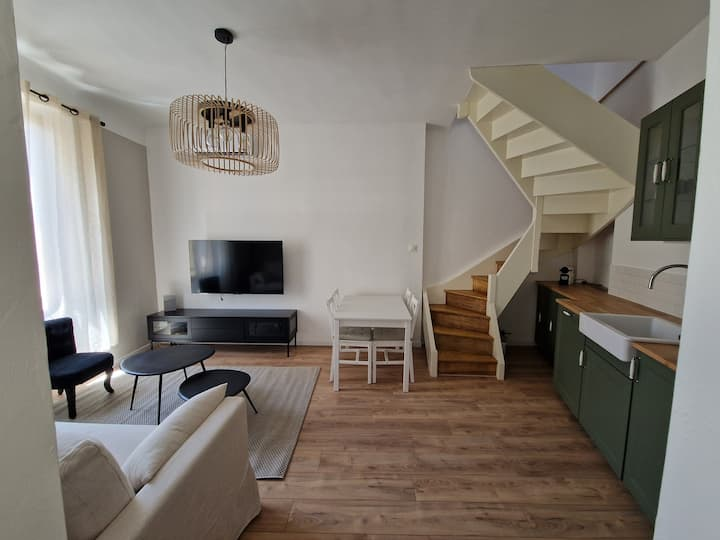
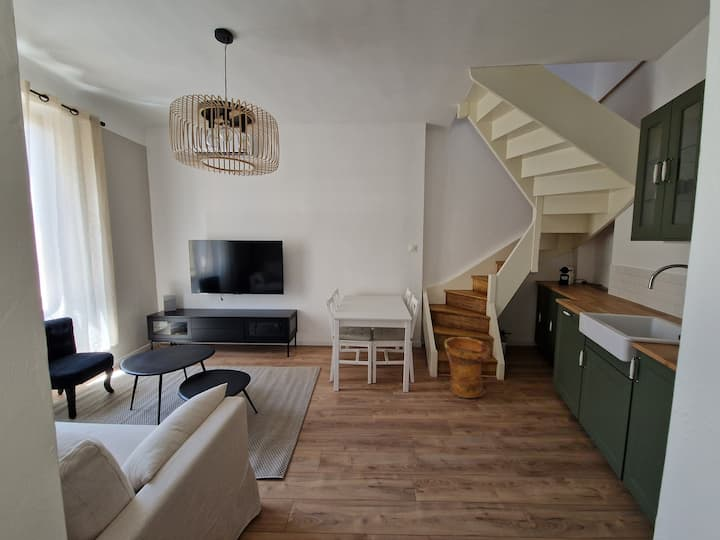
+ woven basket (465, 366)
